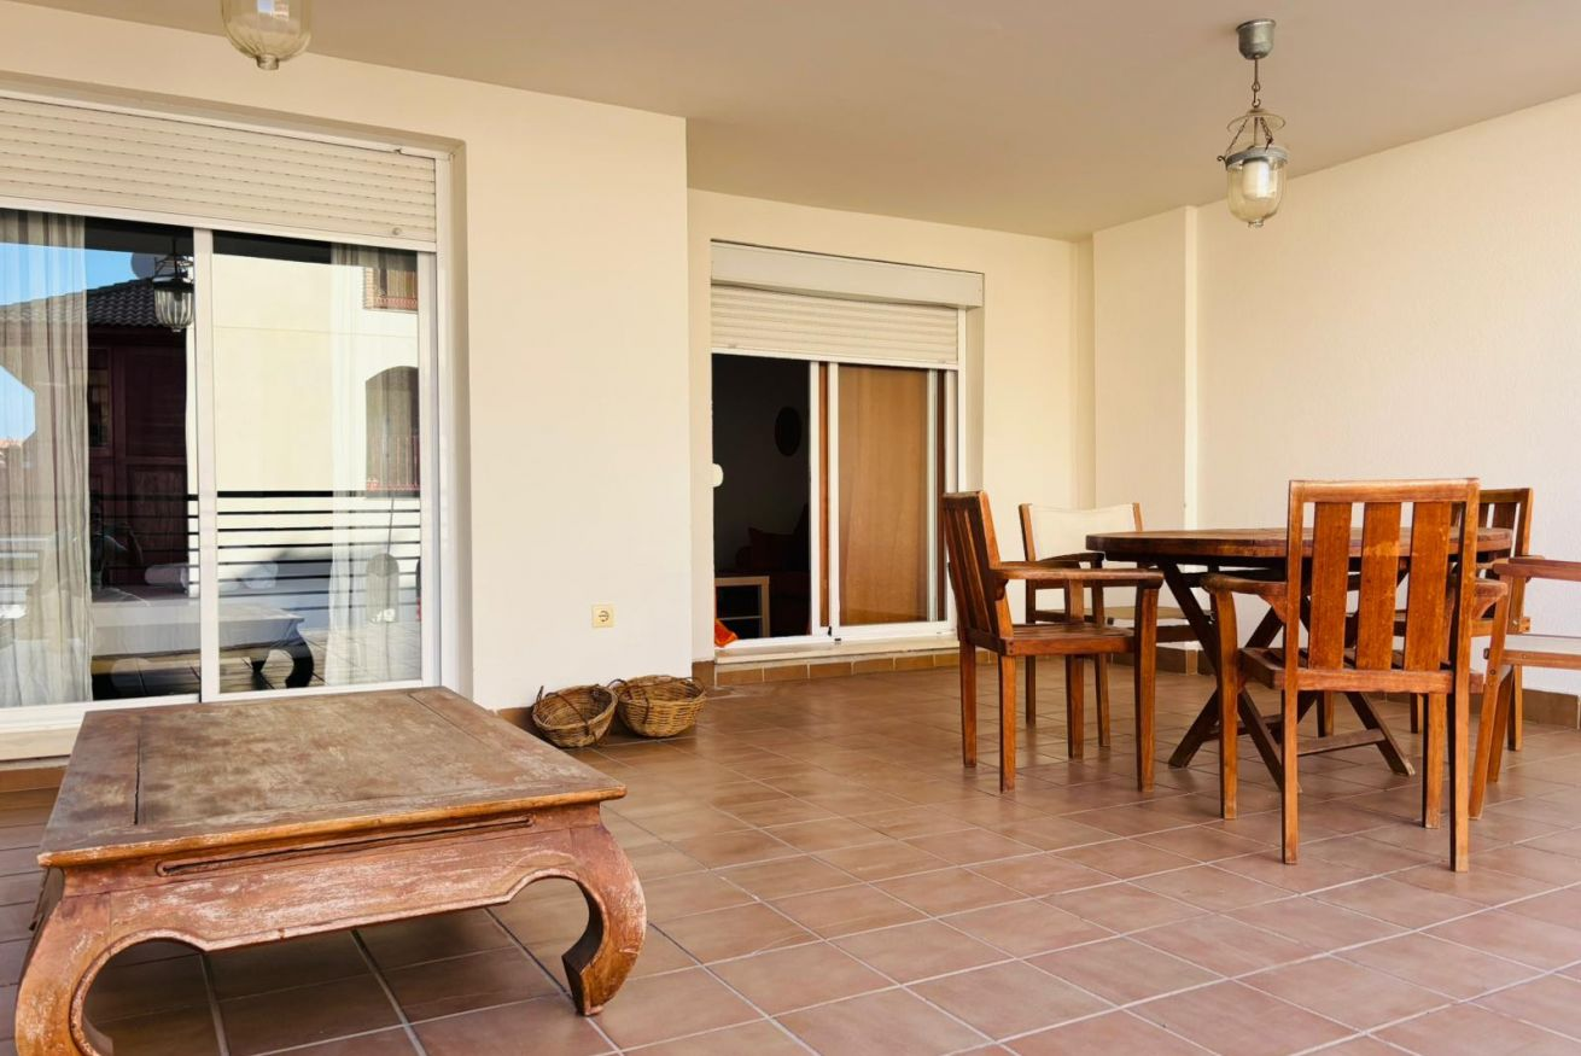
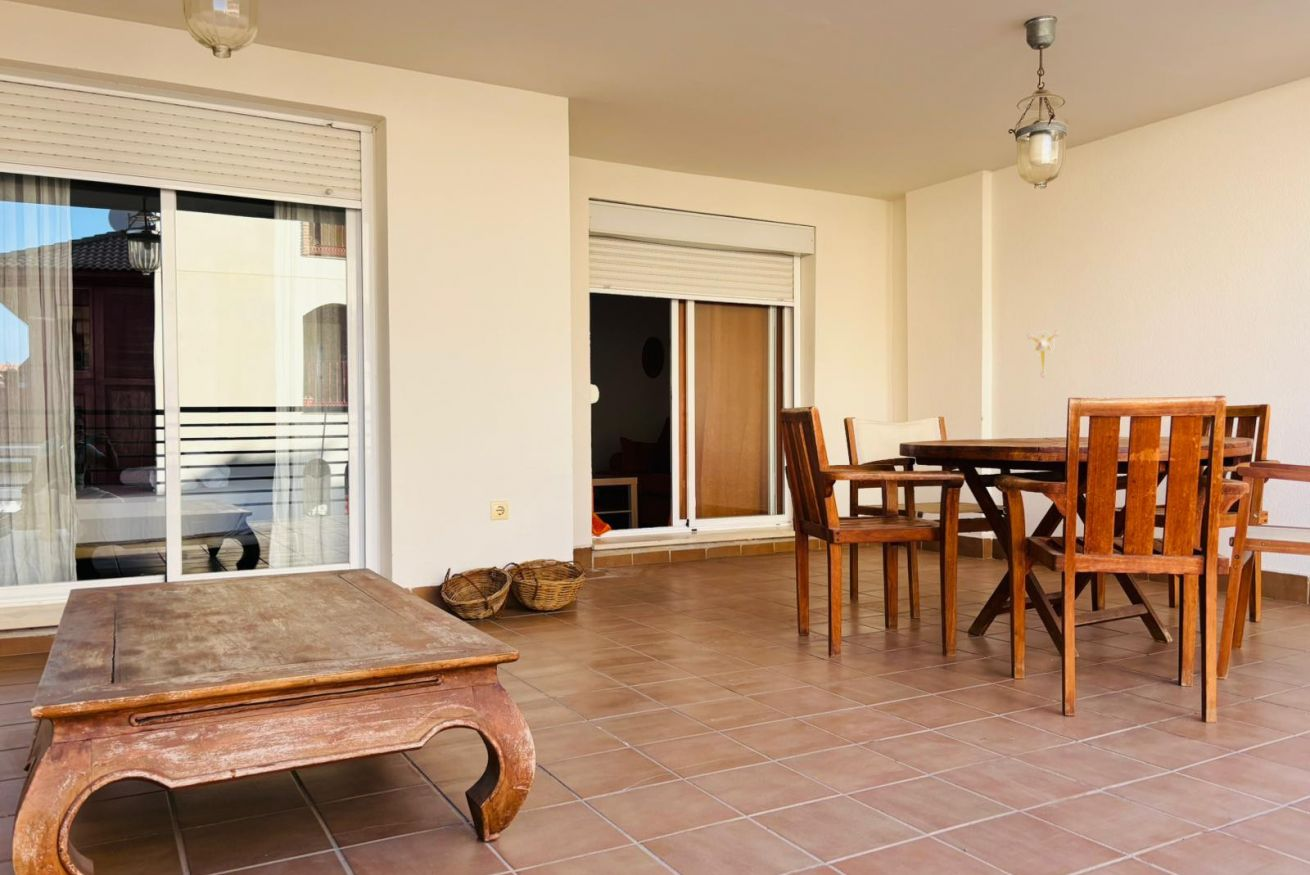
+ wall ornament (1041, 354)
